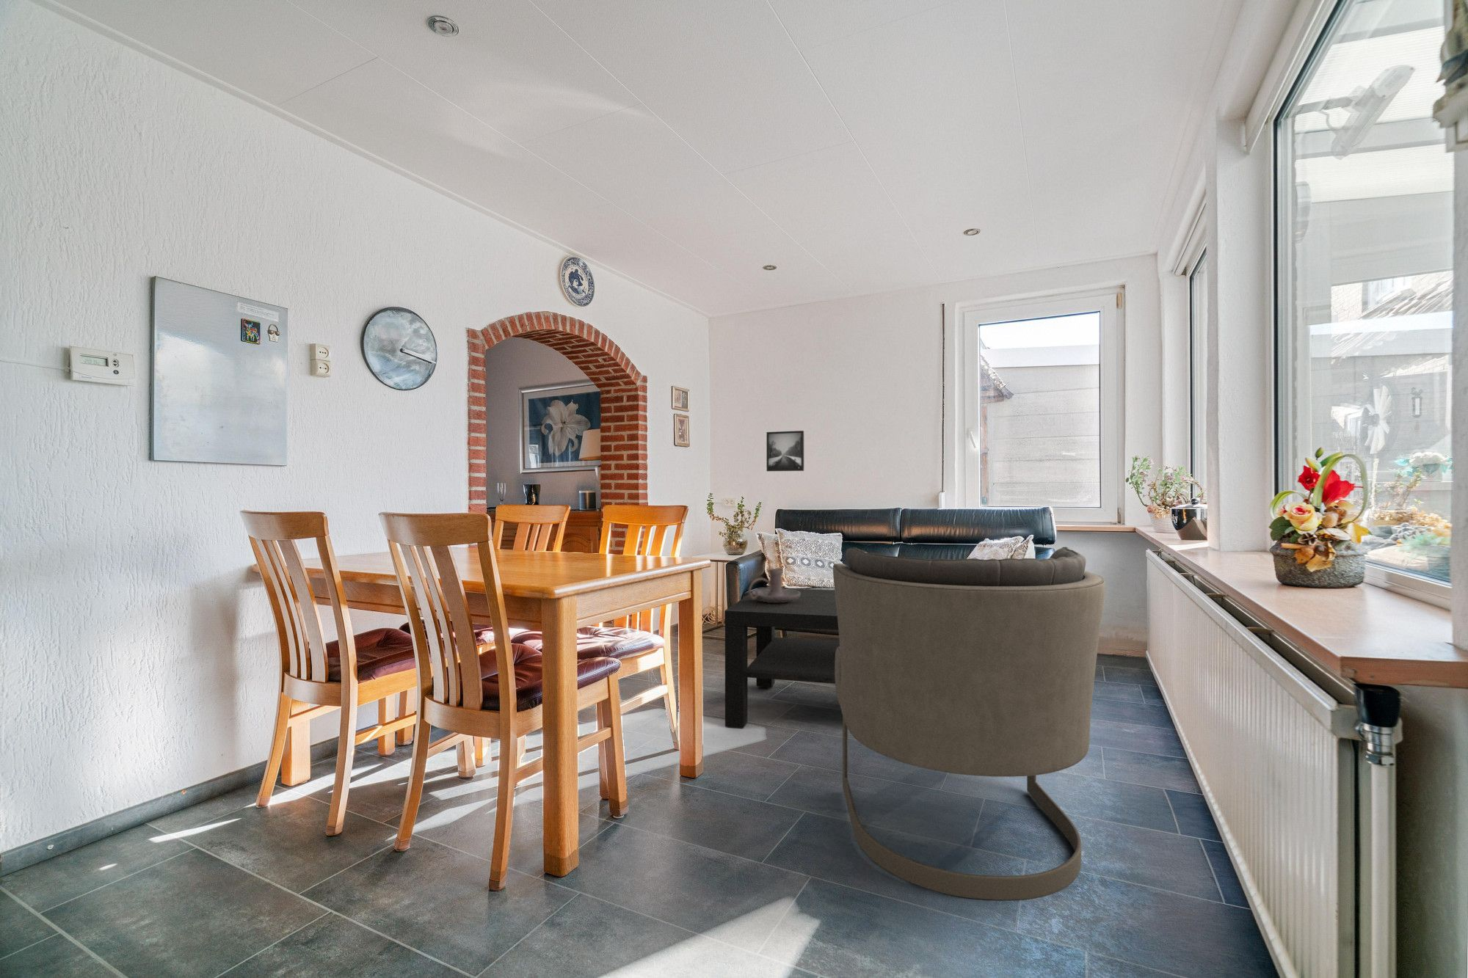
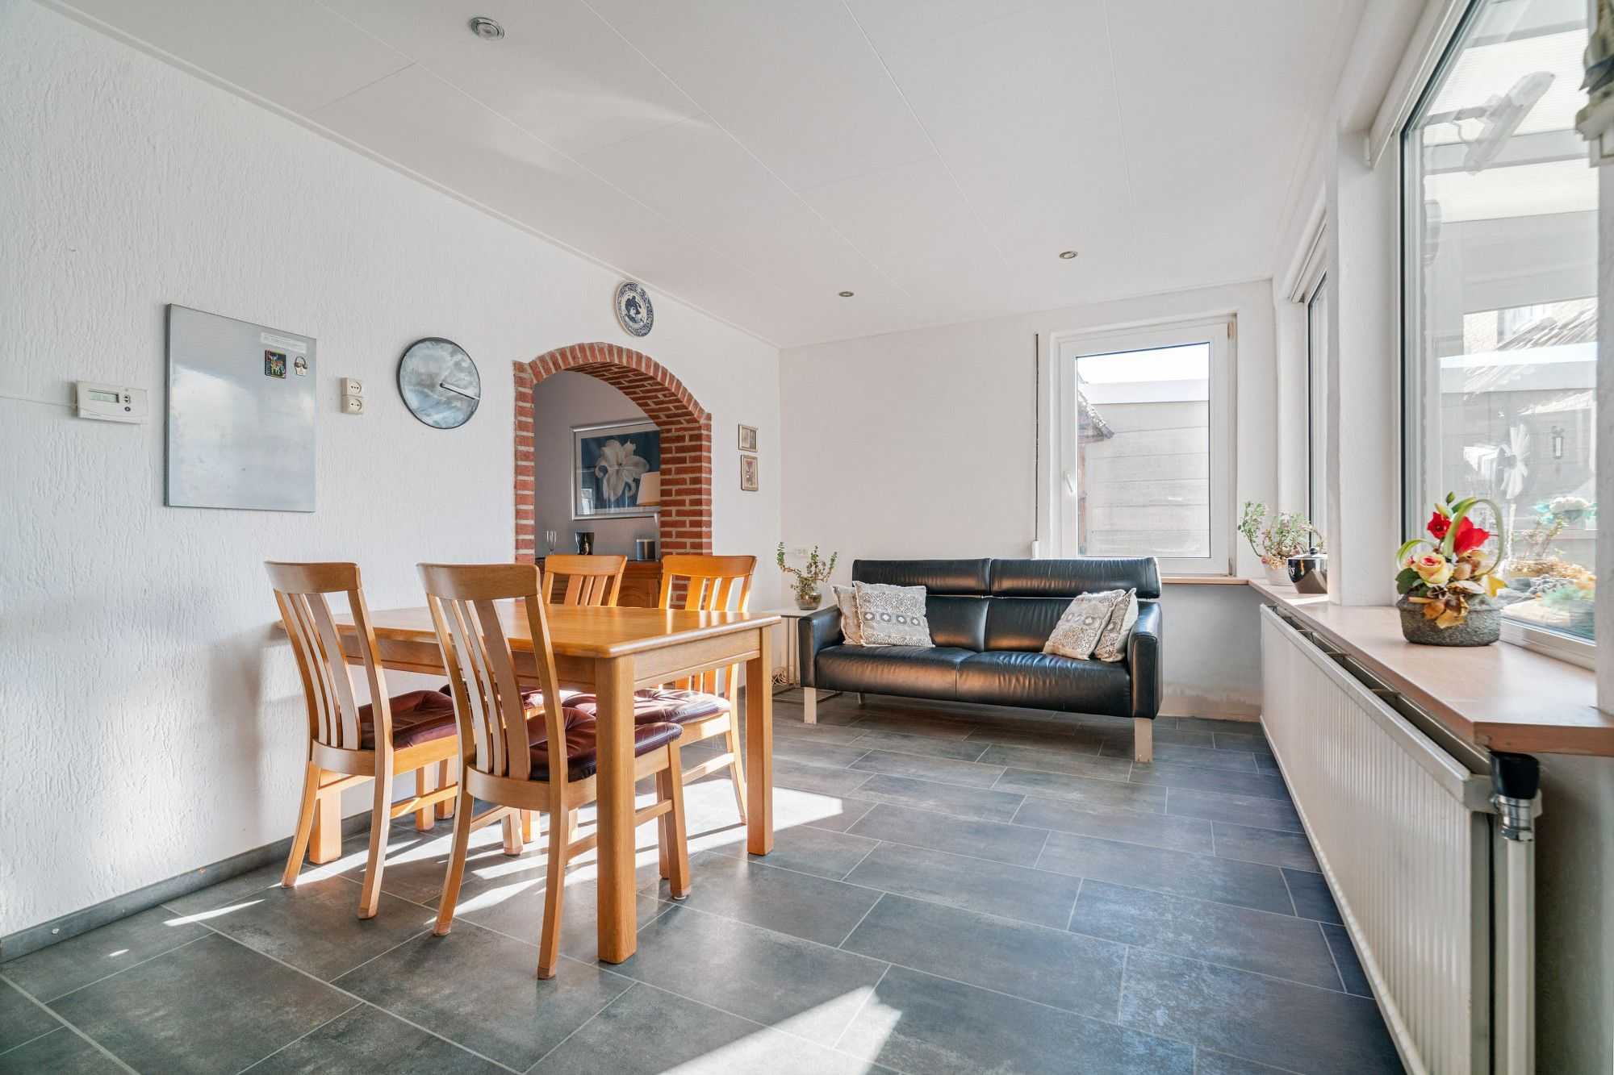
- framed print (785, 451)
- armchair (963, 693)
- candle holder (772, 585)
- coffee table (839, 646)
